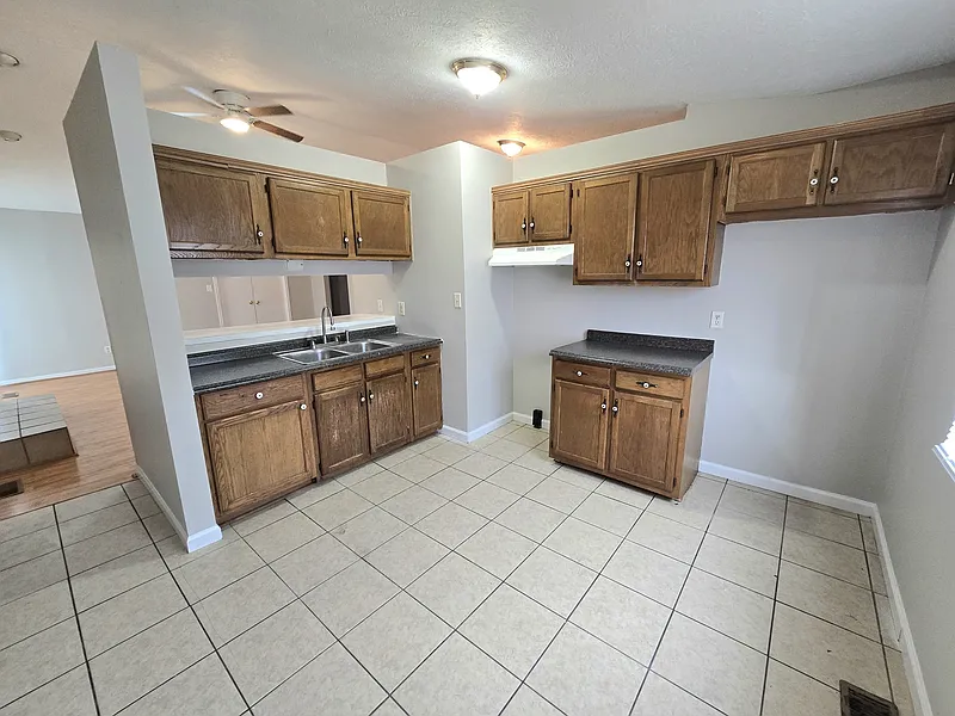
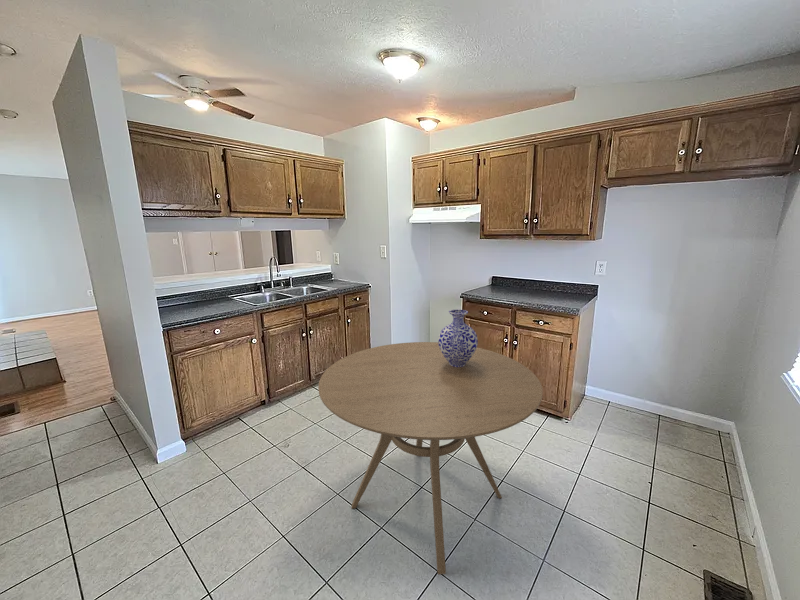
+ dining table (427, 439)
+ vase (457, 337)
